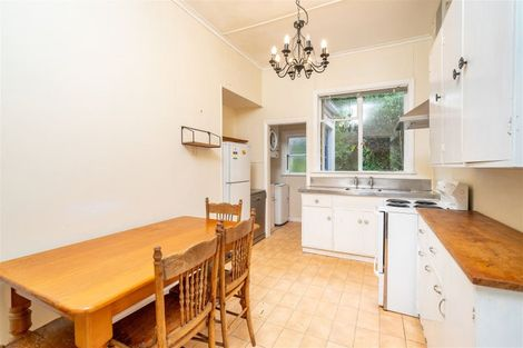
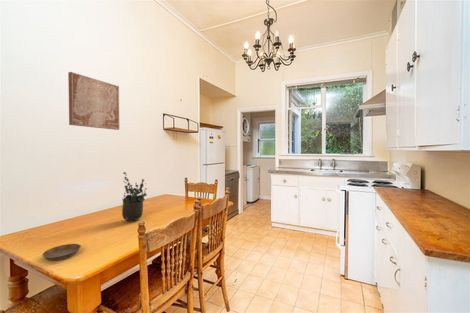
+ potted plant (133, 196)
+ saucer (62, 252)
+ wall art (96, 103)
